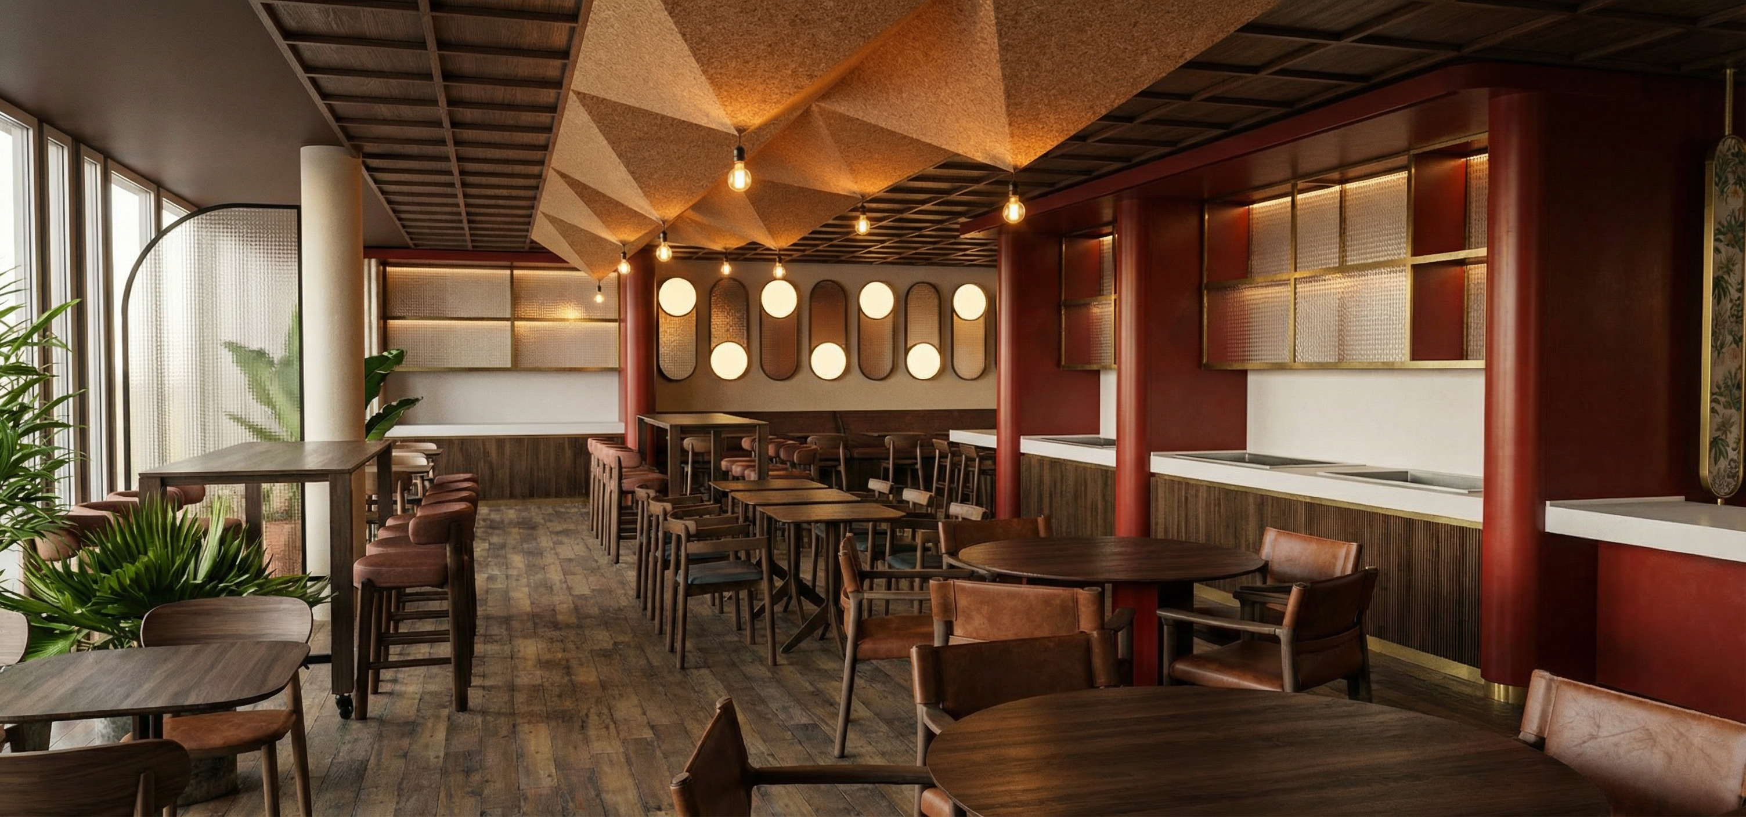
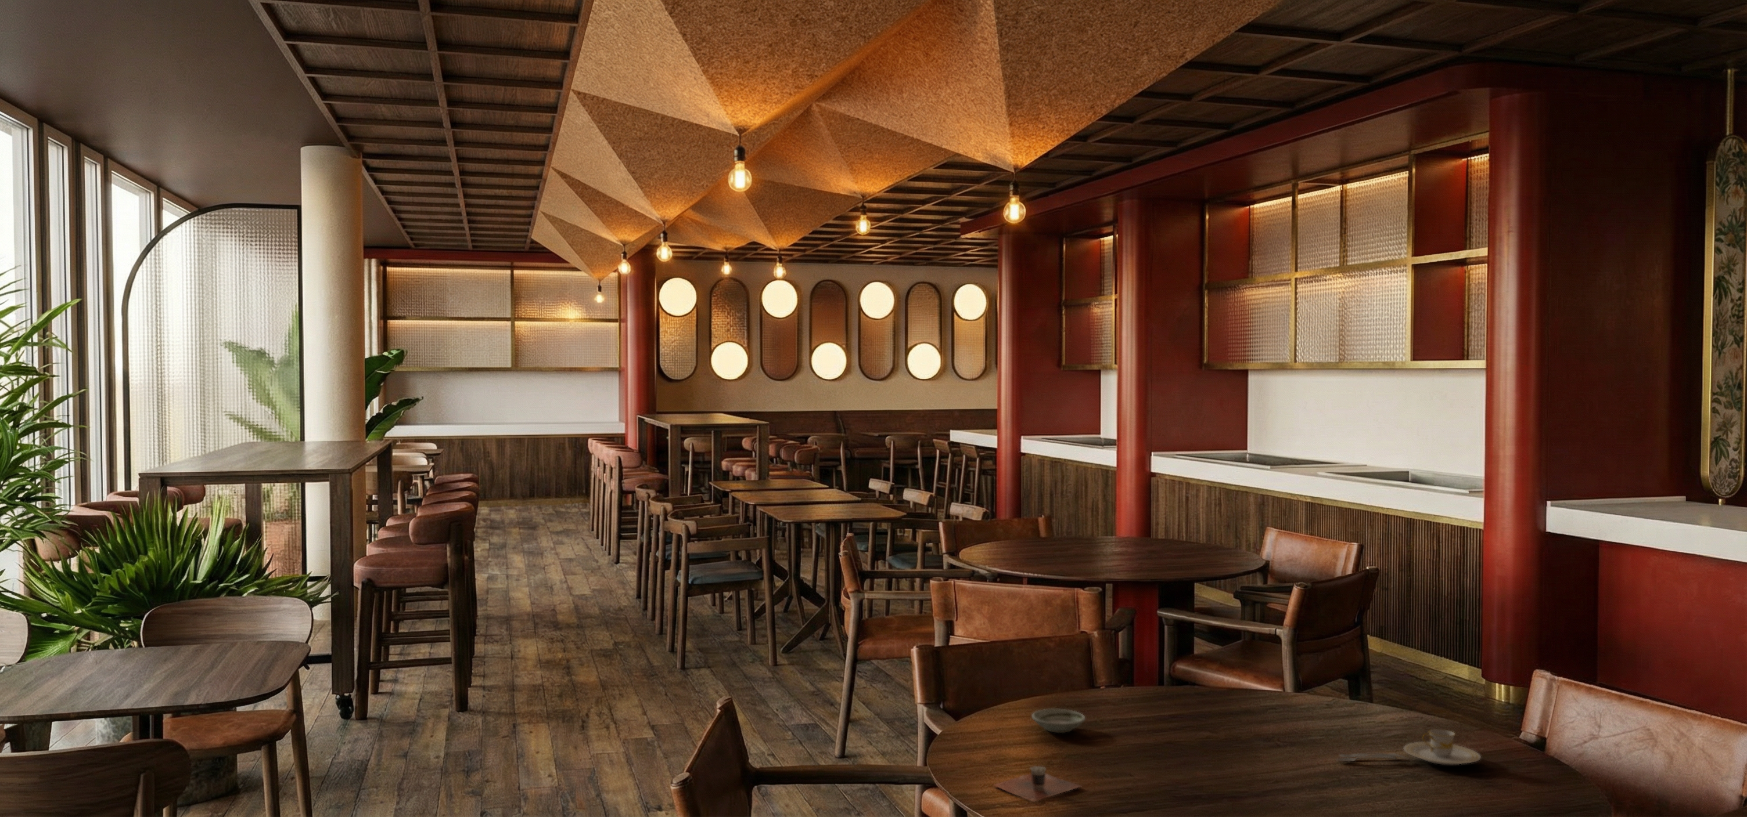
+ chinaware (1405, 746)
+ saucer (1058, 722)
+ cup (1037, 776)
